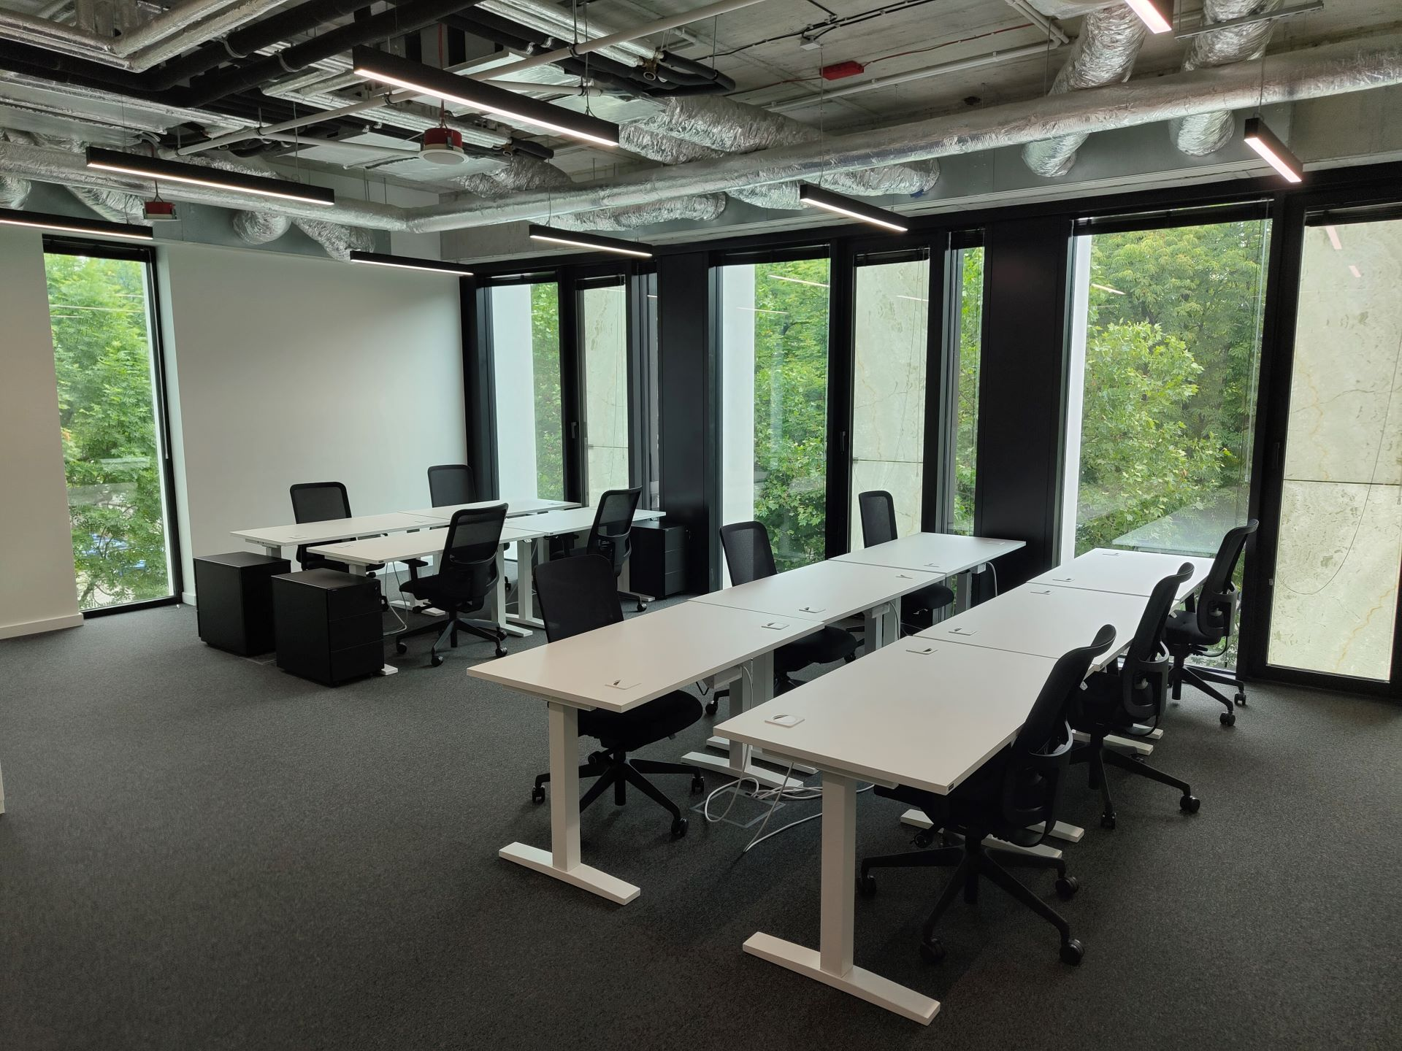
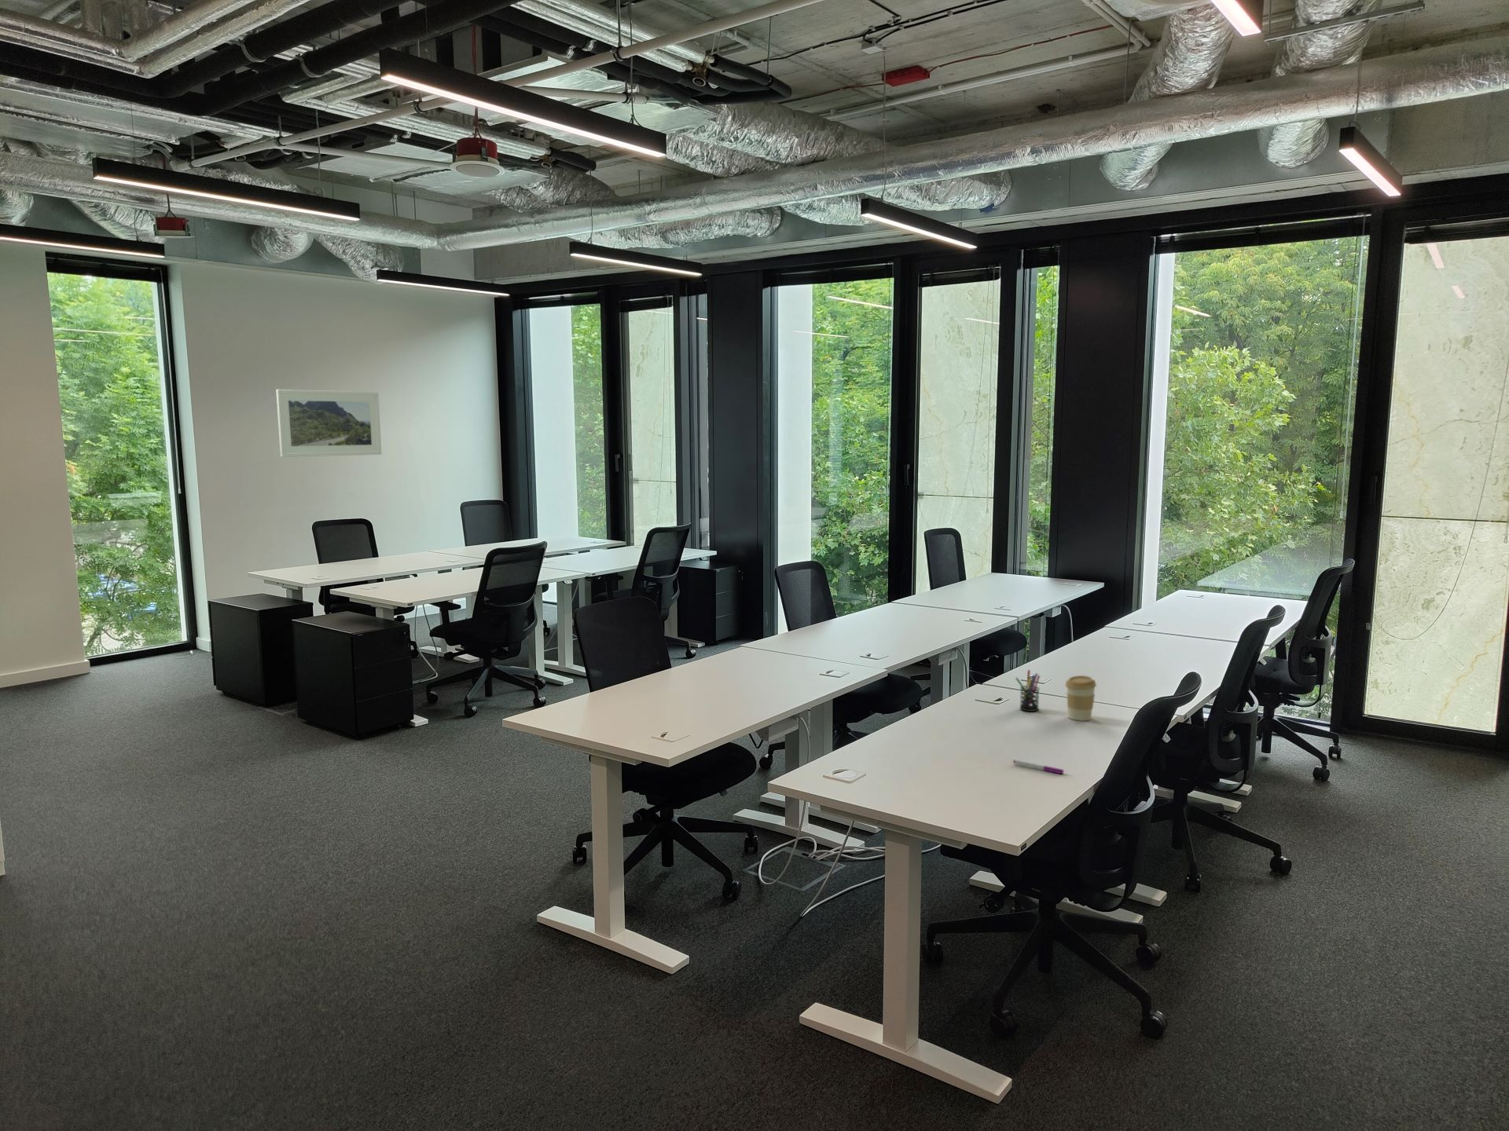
+ pen holder (1028, 689)
+ coffee cup (1080, 697)
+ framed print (330, 423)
+ pen (1037, 766)
